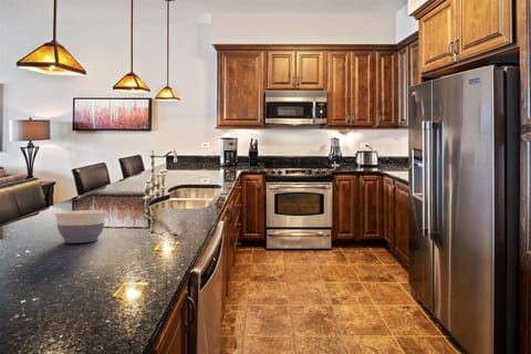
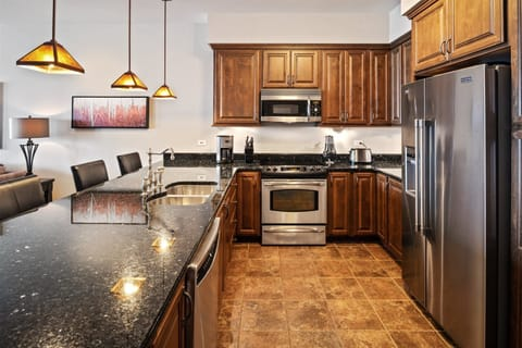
- bowl (81, 226)
